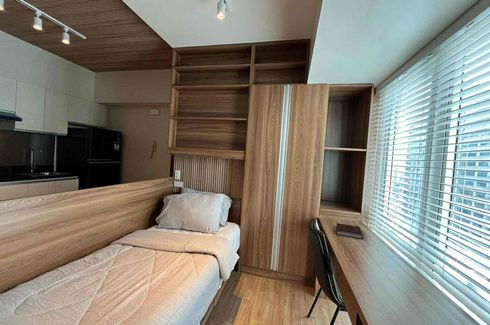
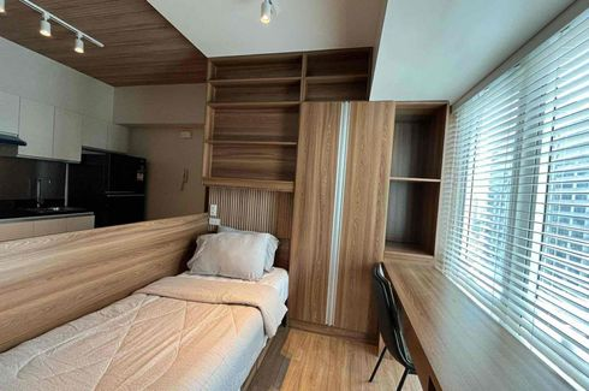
- notebook (348, 230)
